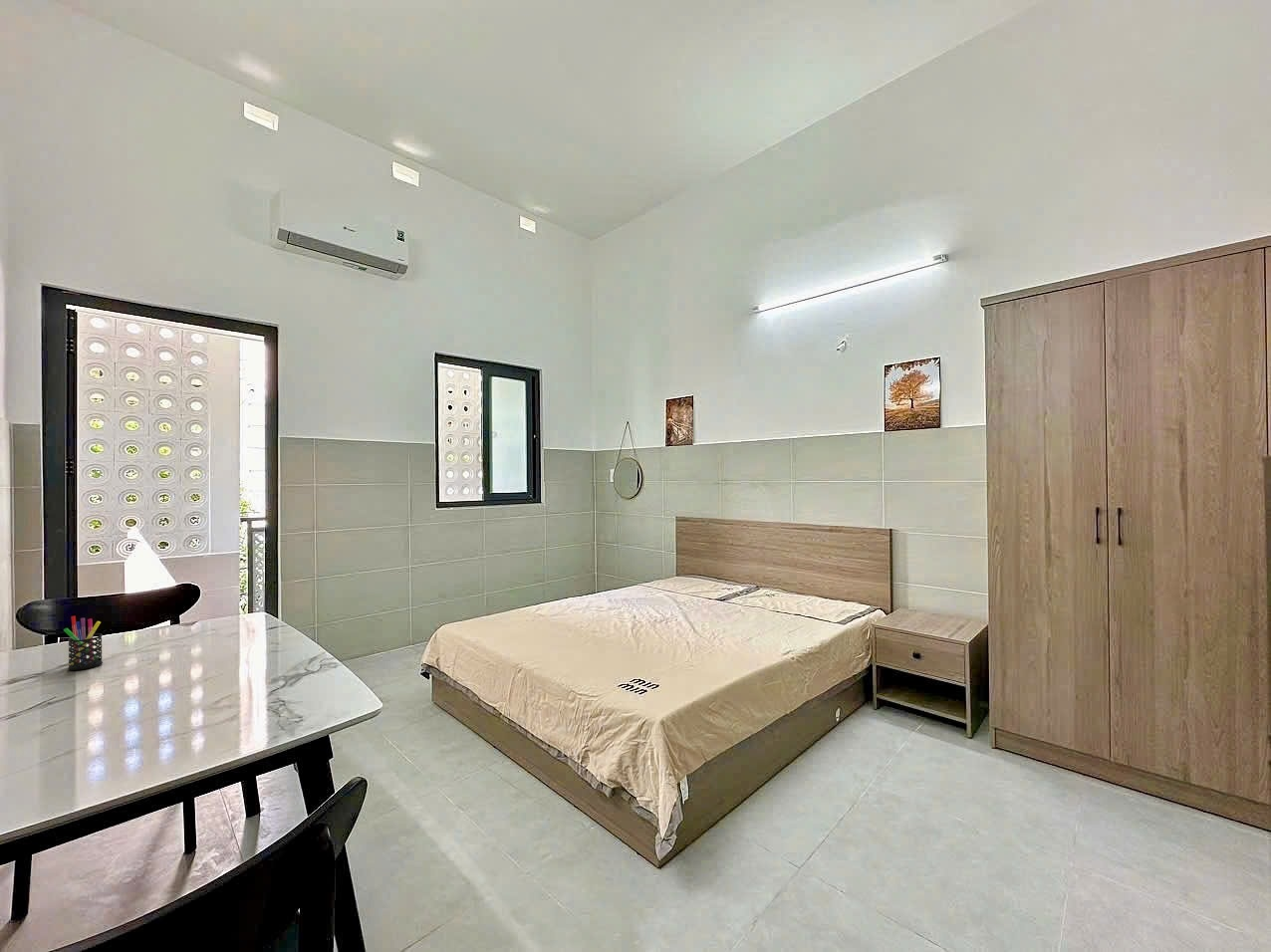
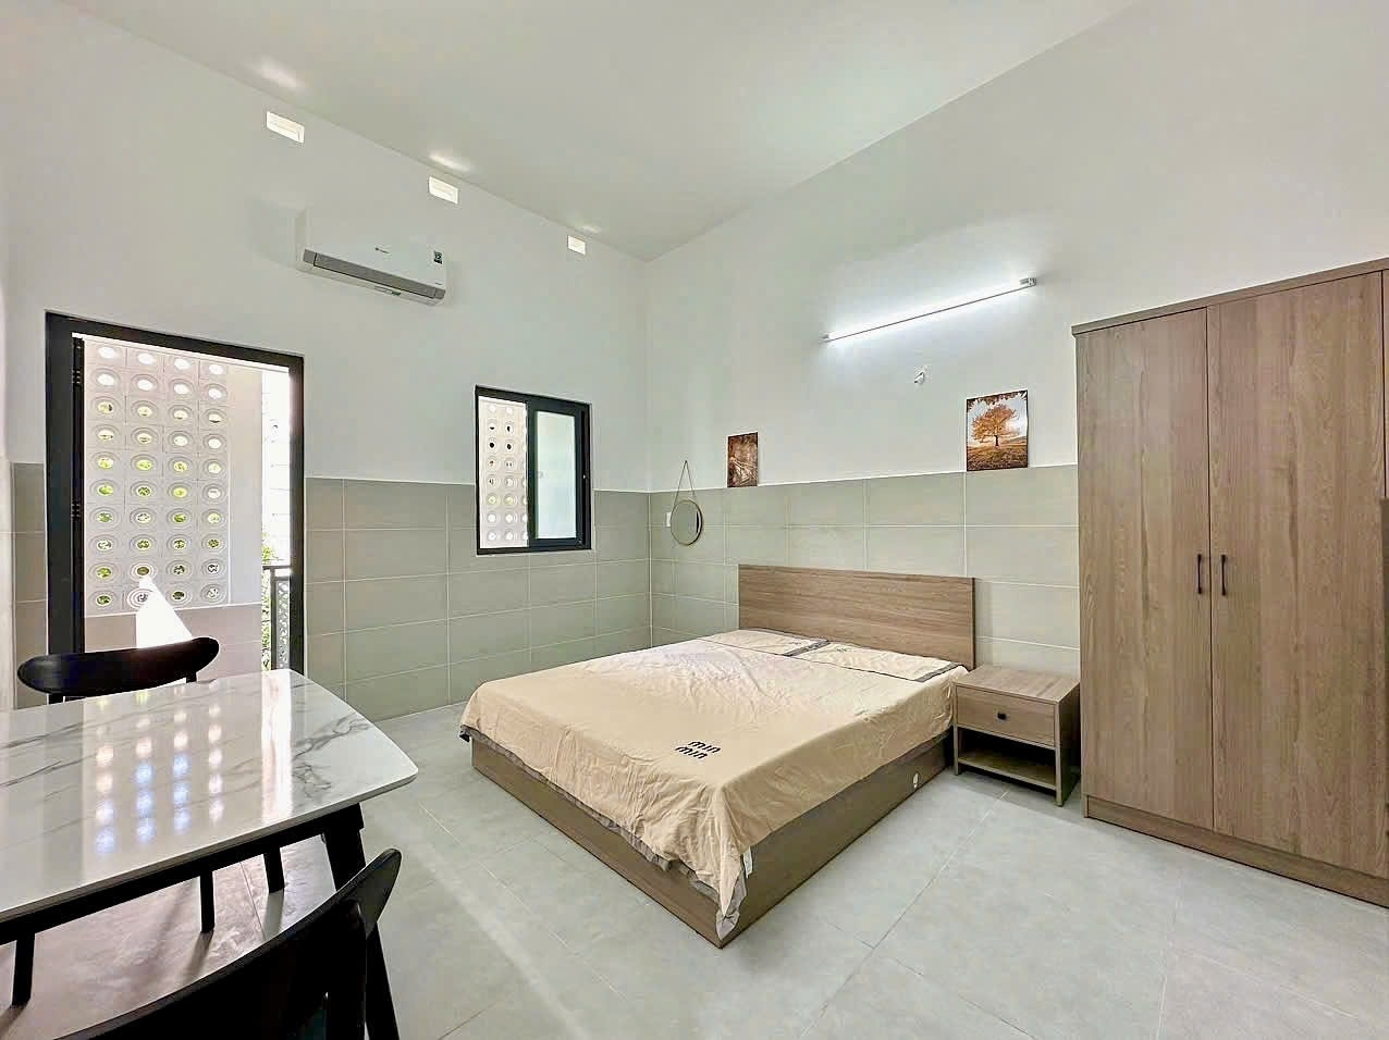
- pen holder (81, 641)
